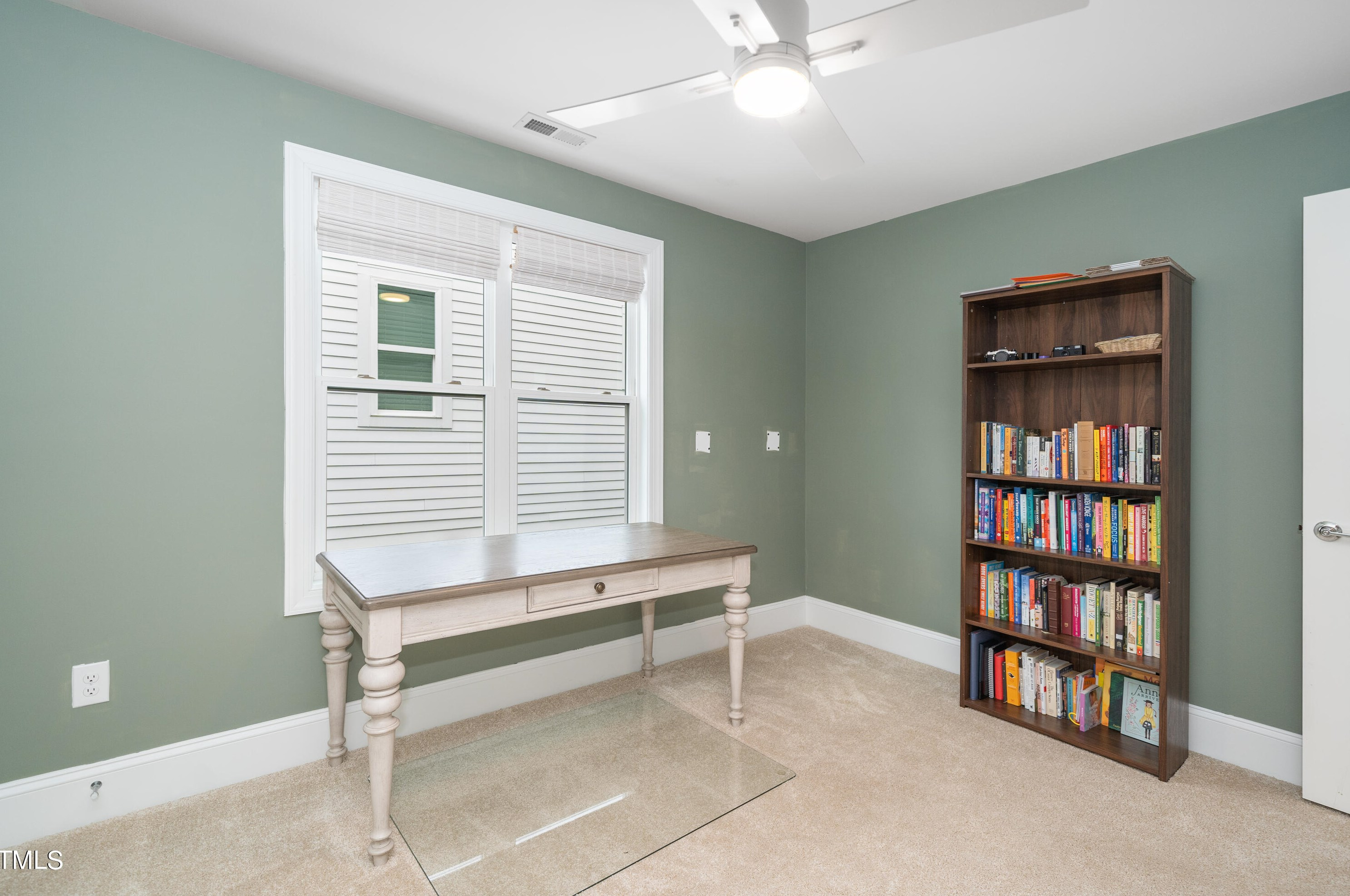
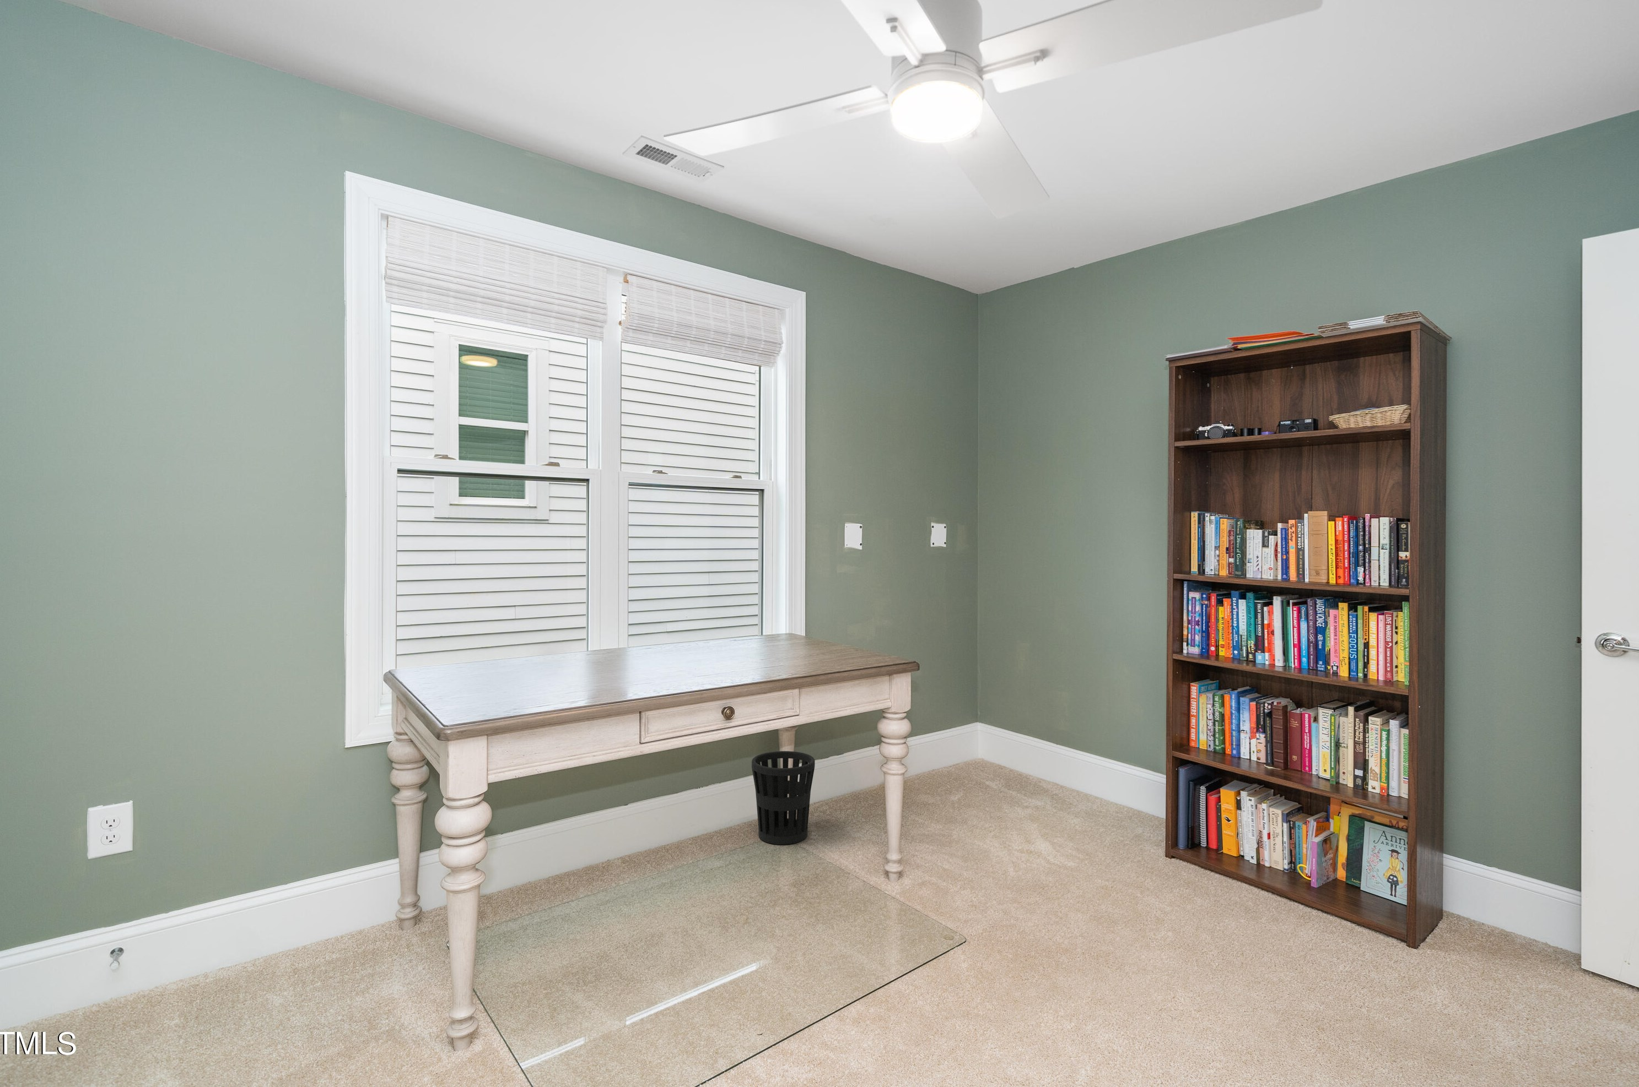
+ wastebasket (783, 797)
